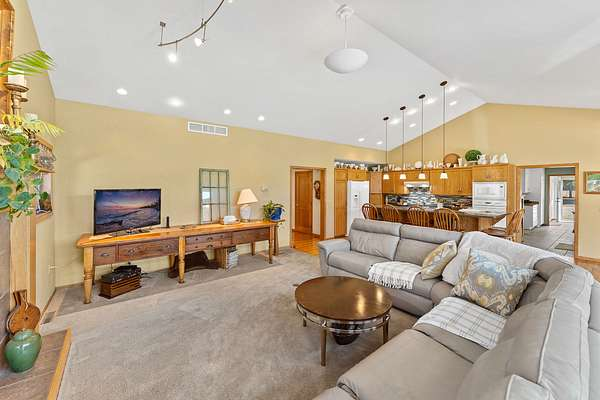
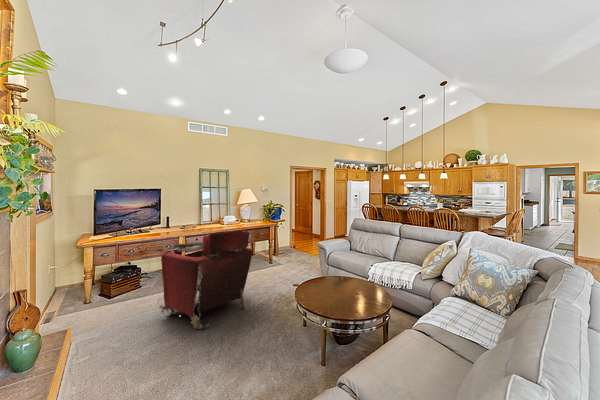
+ armchair (206, 269)
